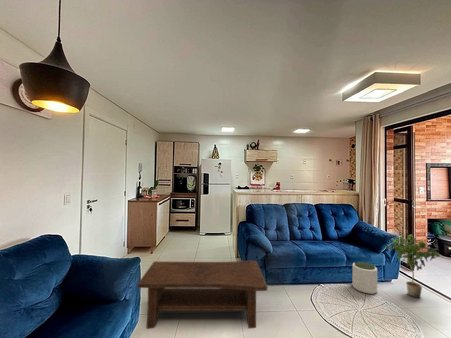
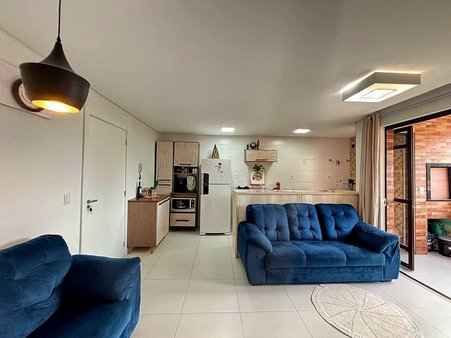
- coffee table (203, 292)
- plant pot (364, 277)
- potted plant (410, 266)
